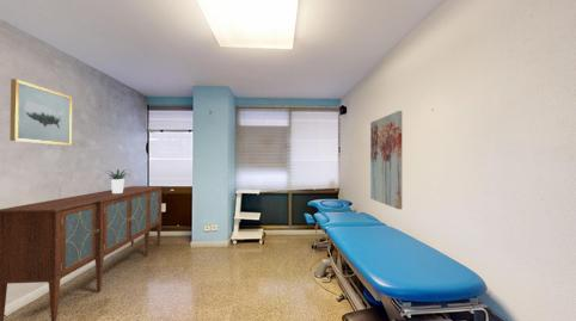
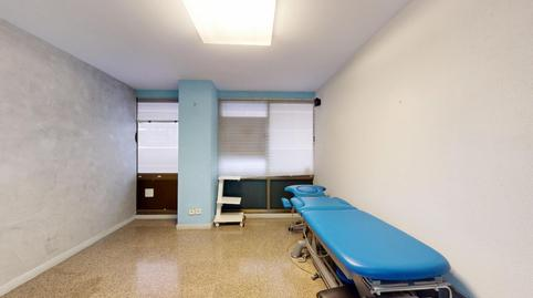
- sideboard (109, 233)
- potted plant (118, 180)
- wall art (44, 116)
- wall art (384, 160)
